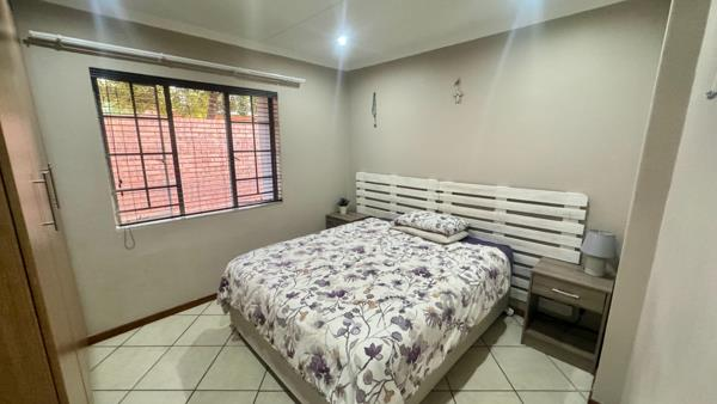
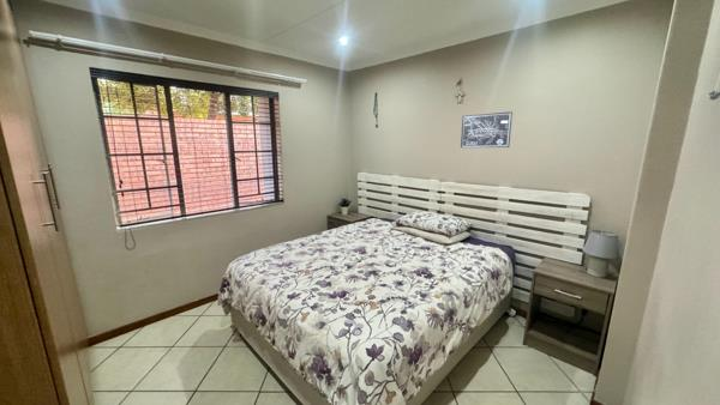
+ wall art (485, 131)
